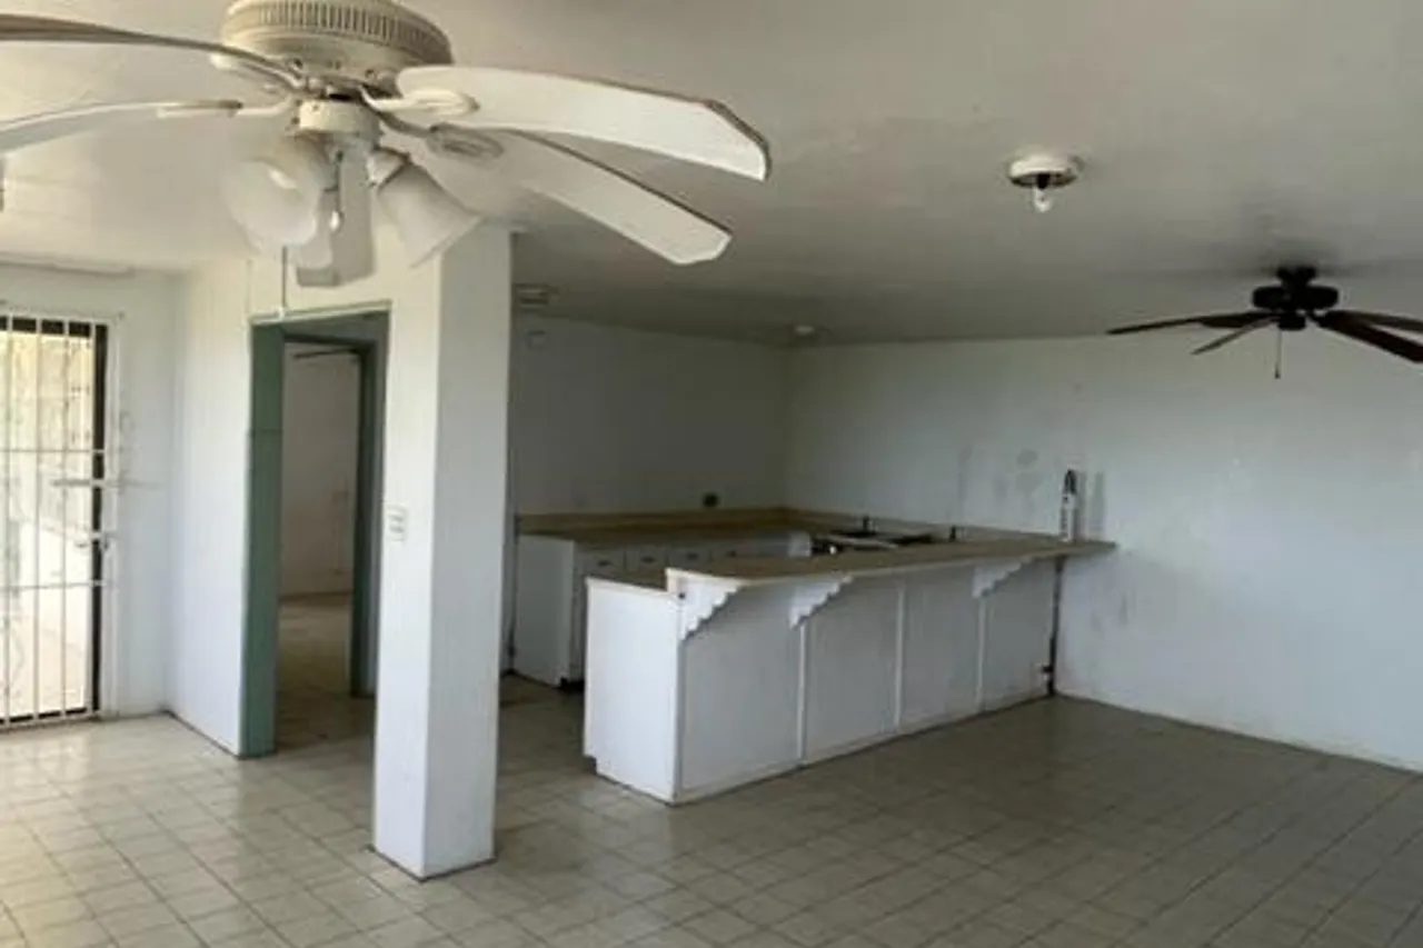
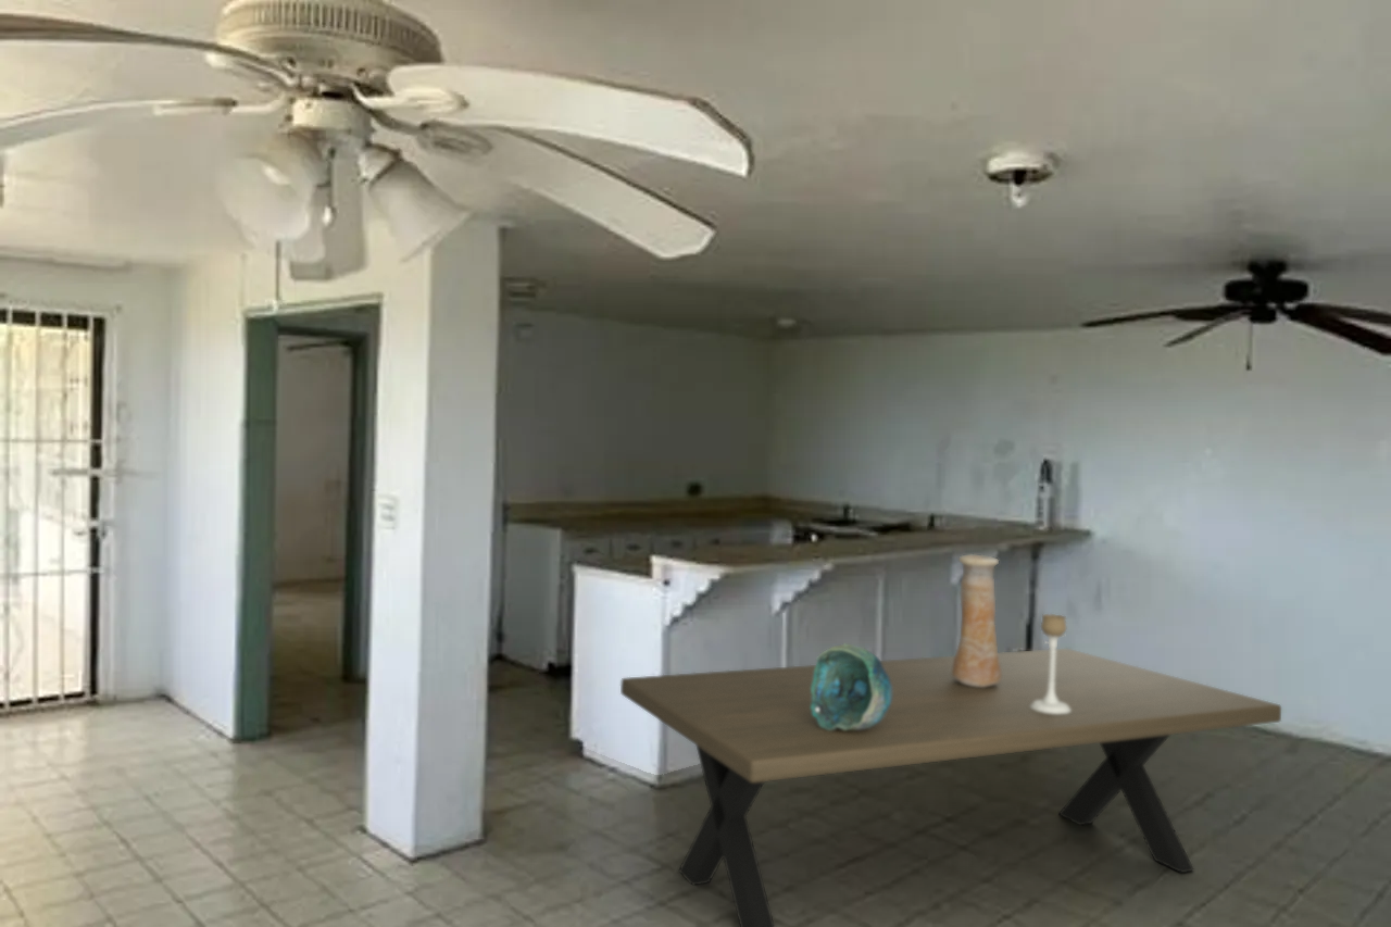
+ decorative bowl (853, 685)
+ vase (977, 618)
+ dining table (938, 761)
+ candle holder (1052, 661)
